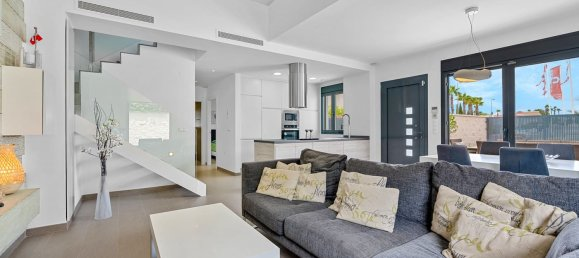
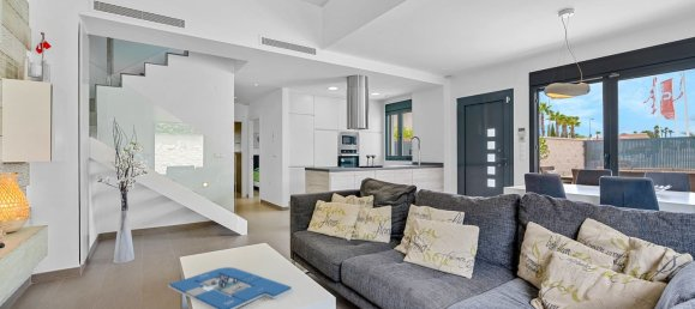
+ board game (229, 284)
